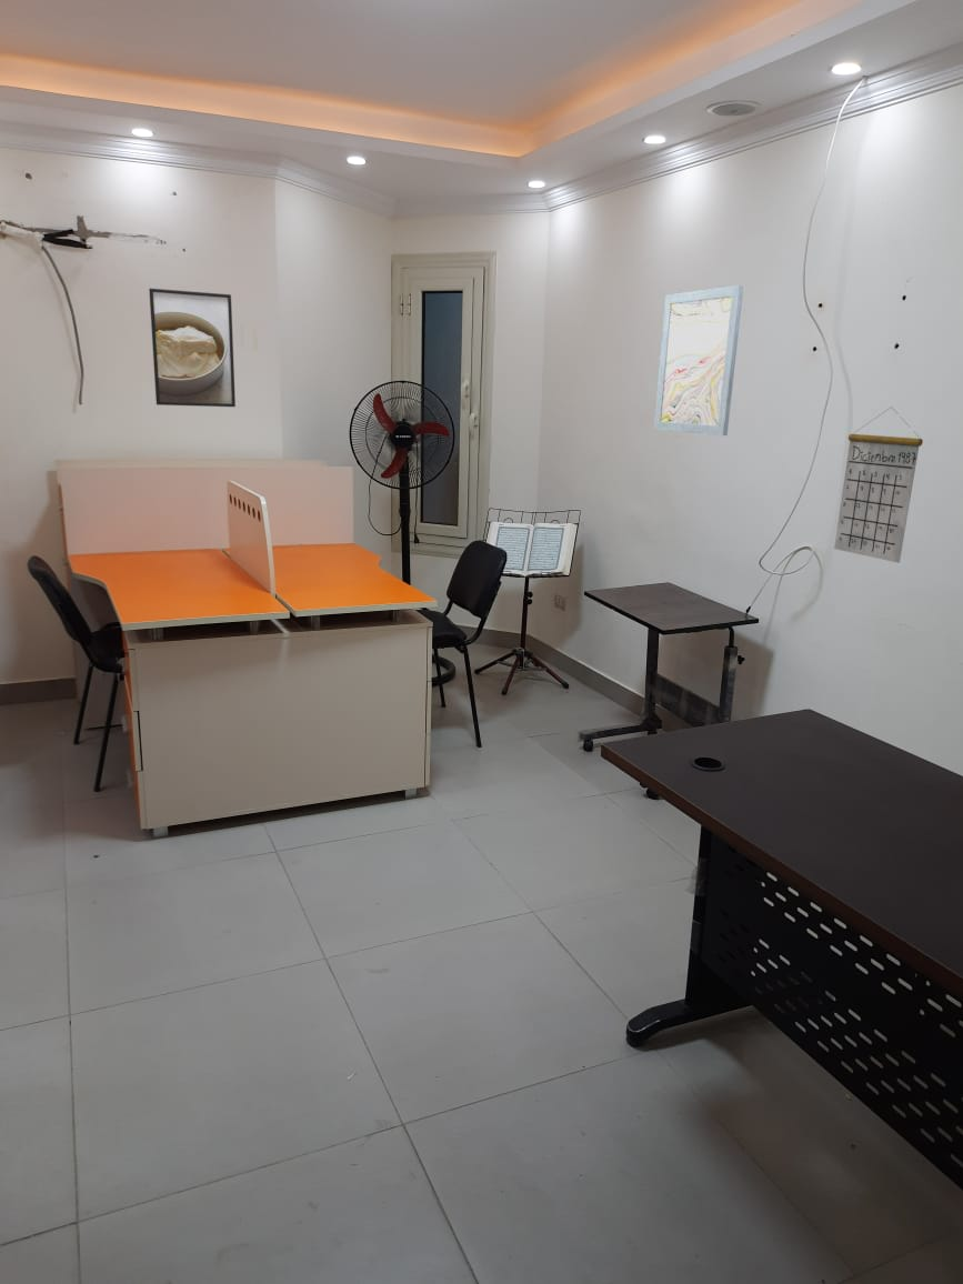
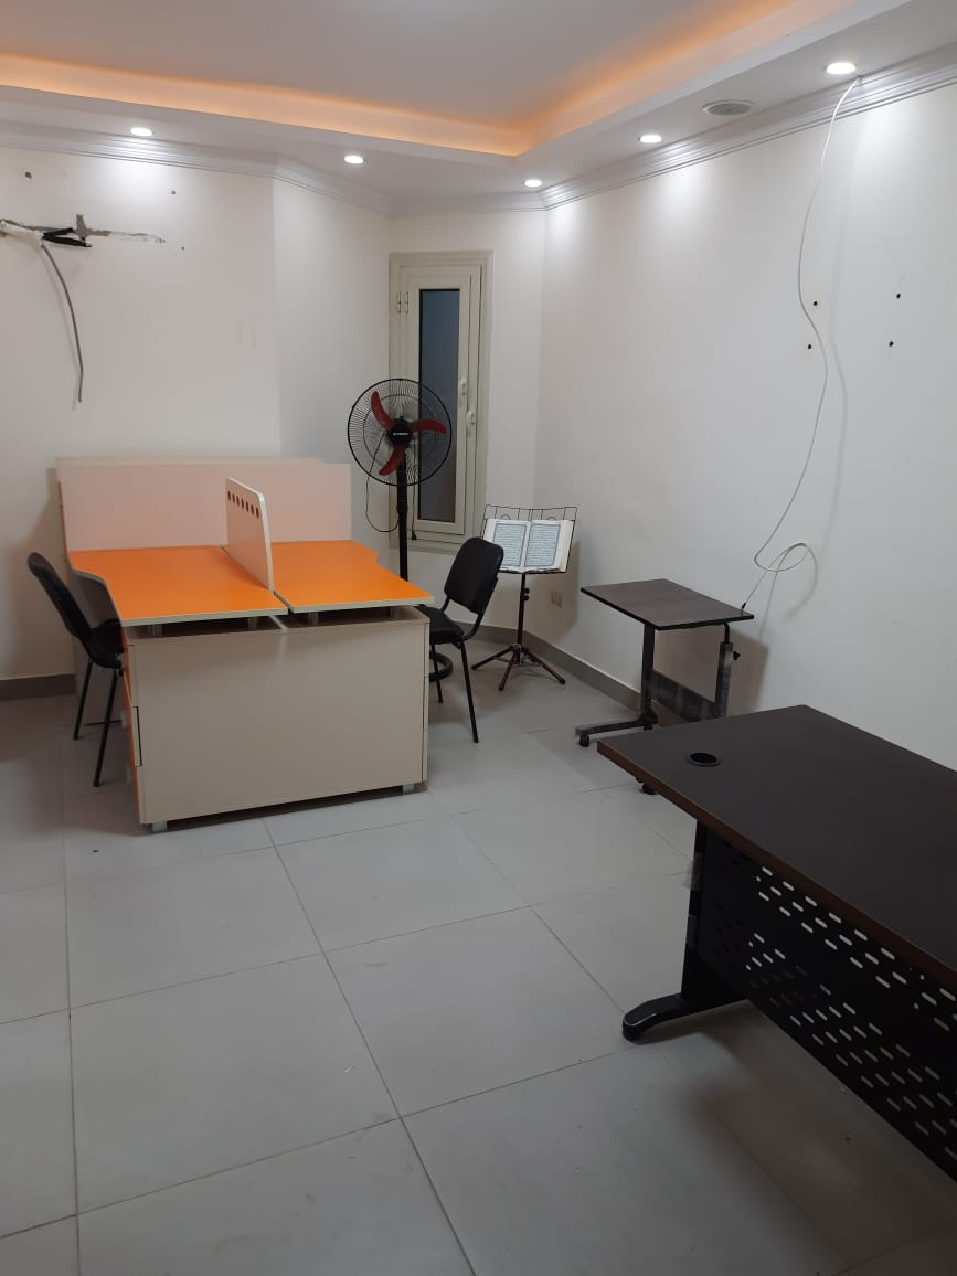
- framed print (193, 349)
- wall art (695, 362)
- calendar (876, 482)
